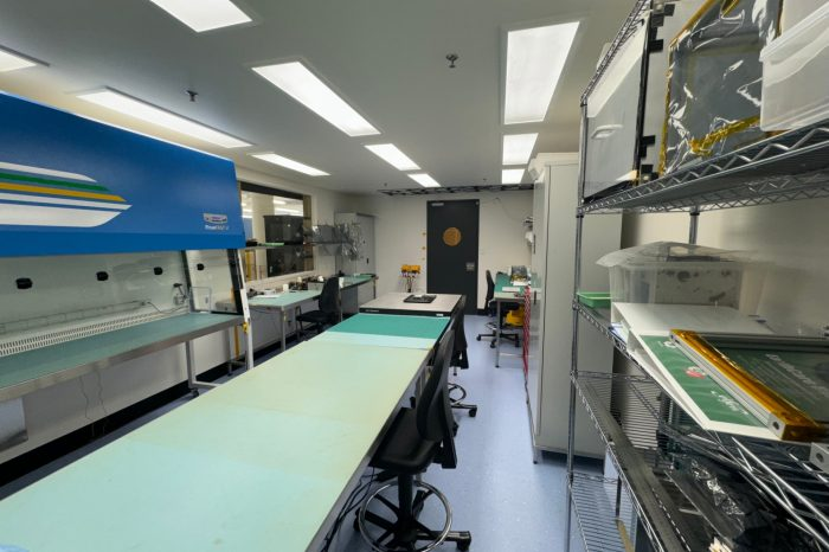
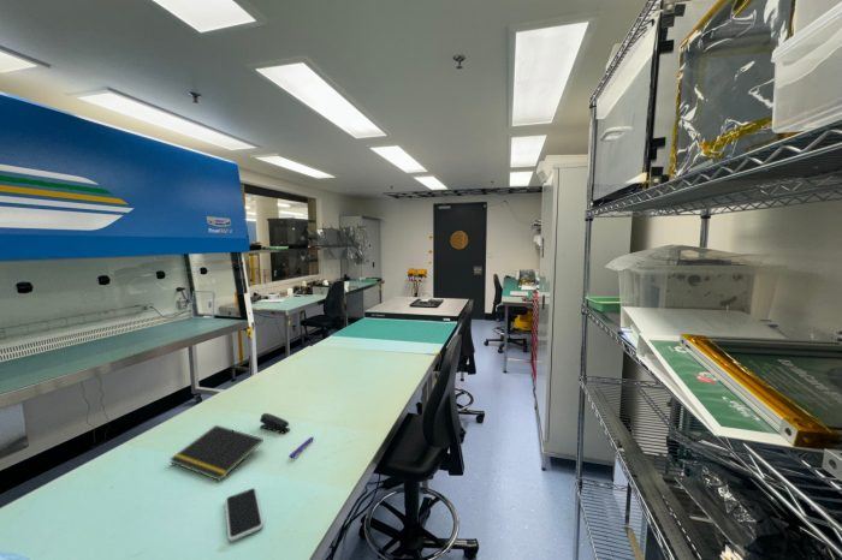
+ stapler (274, 422)
+ smartphone (243, 512)
+ notepad (218, 449)
+ pen (302, 446)
